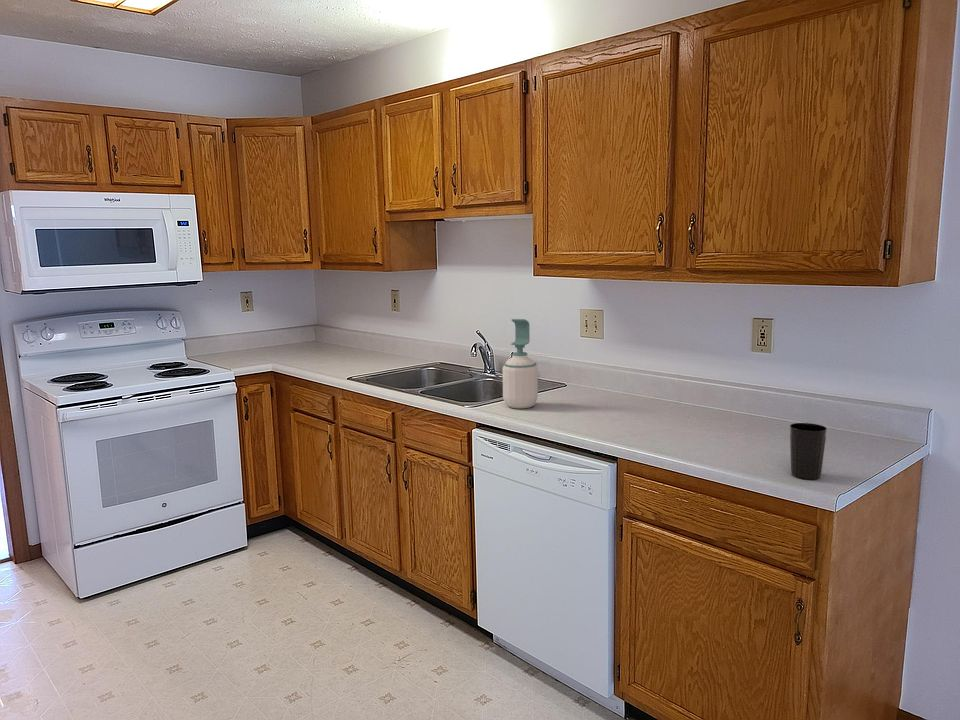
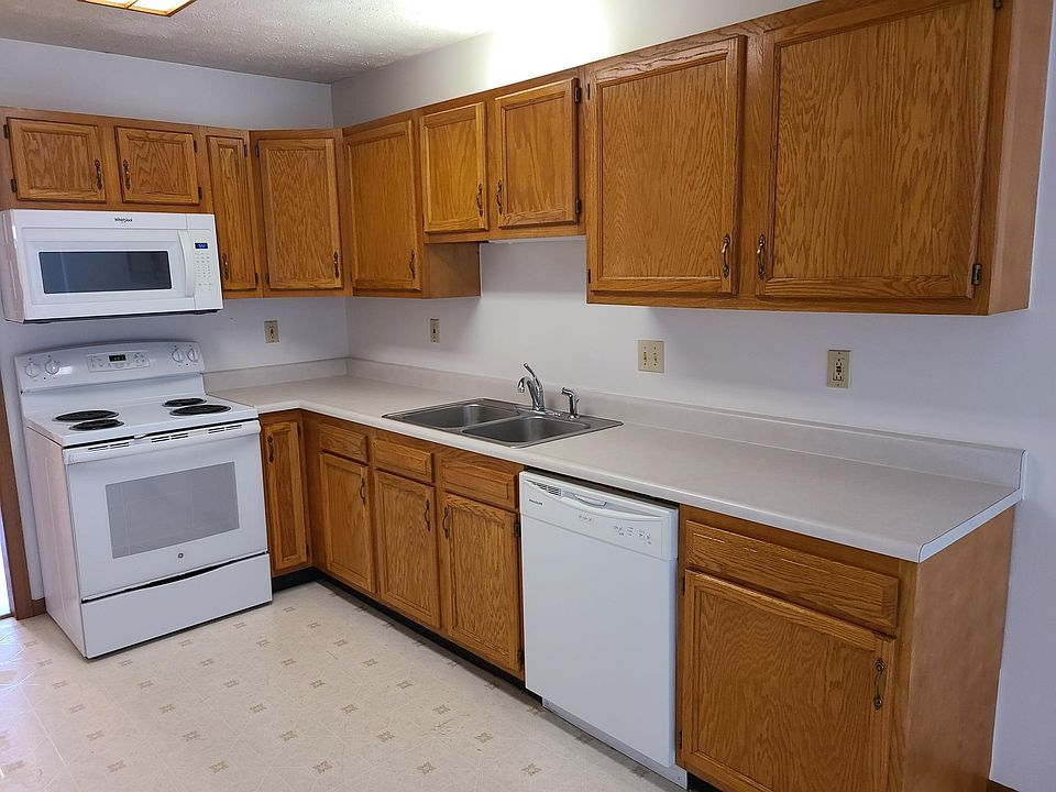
- cup (806, 451)
- soap bottle (520, 362)
